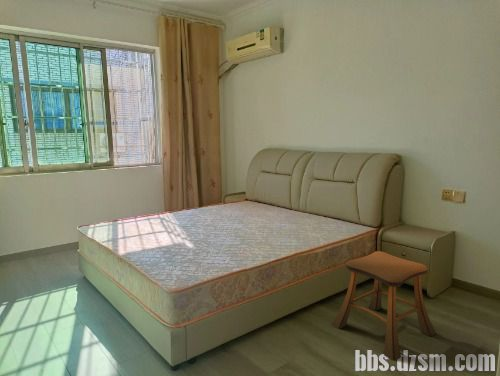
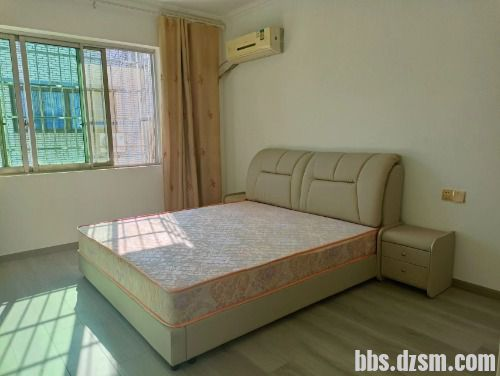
- stool (384, 294)
